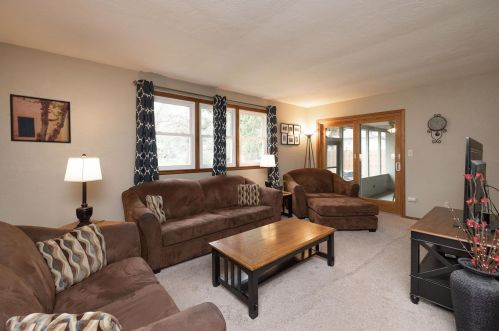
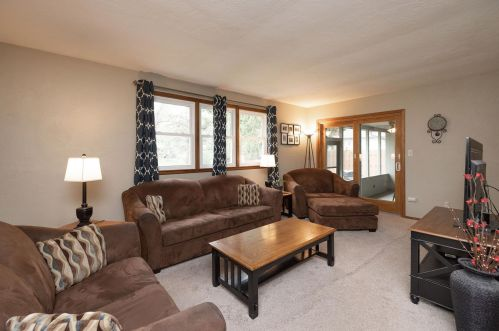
- wall art (42, 120)
